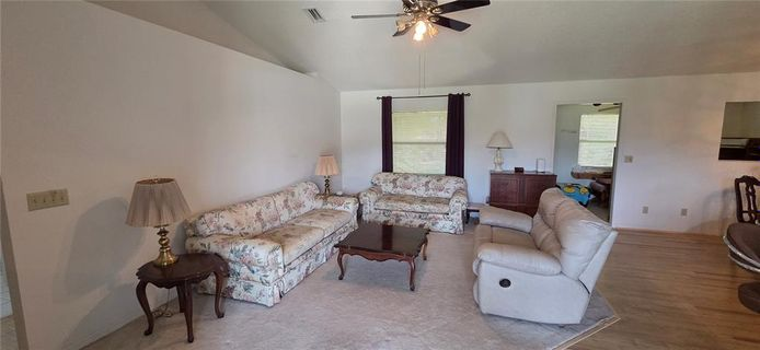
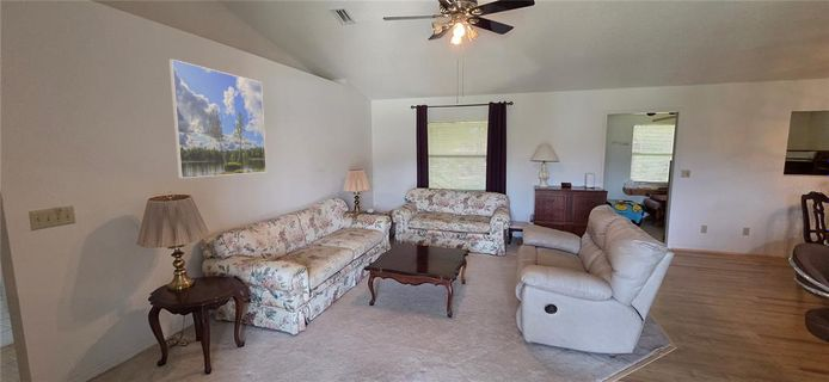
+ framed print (225, 124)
